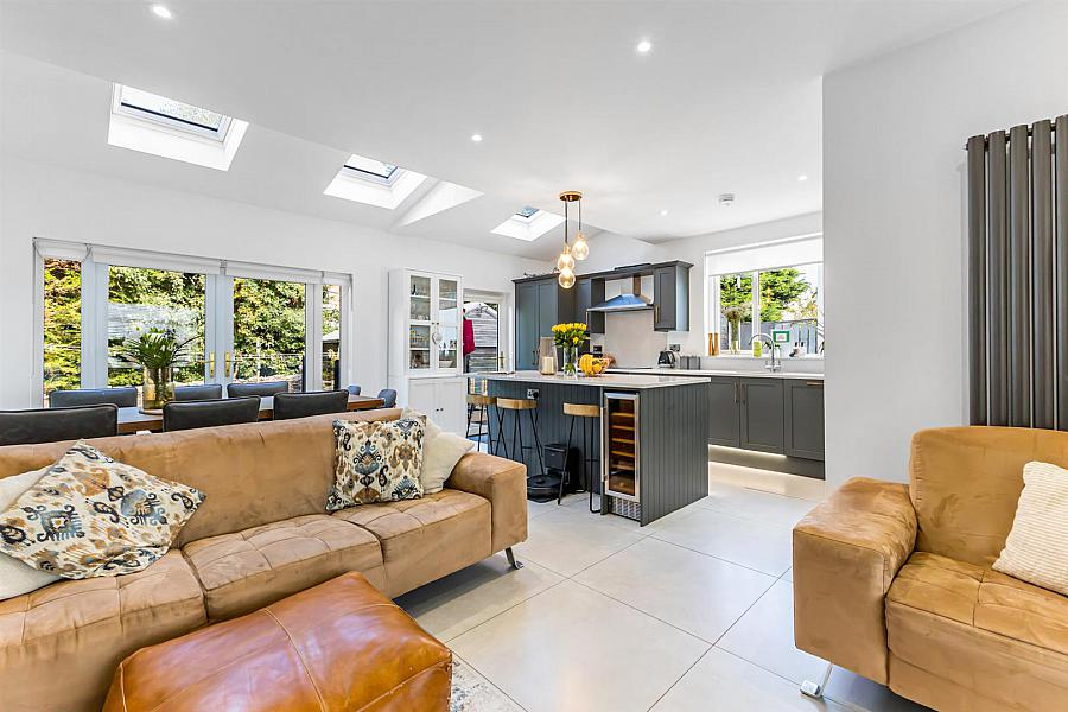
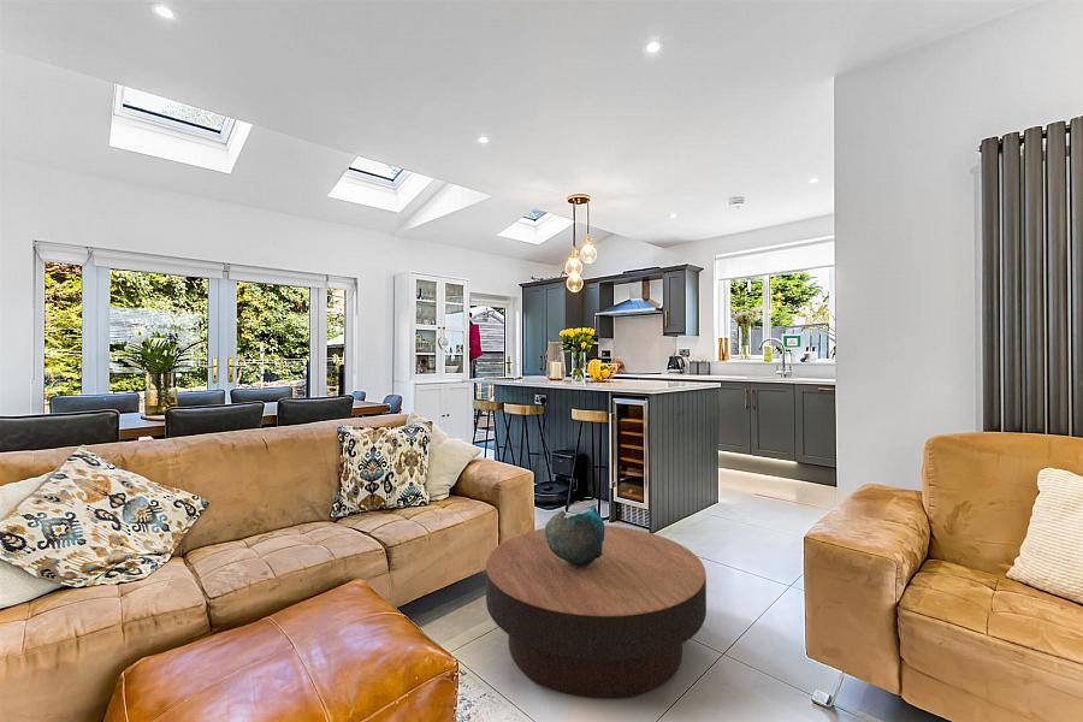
+ decorative bowl (575, 534)
+ coffee table (593, 599)
